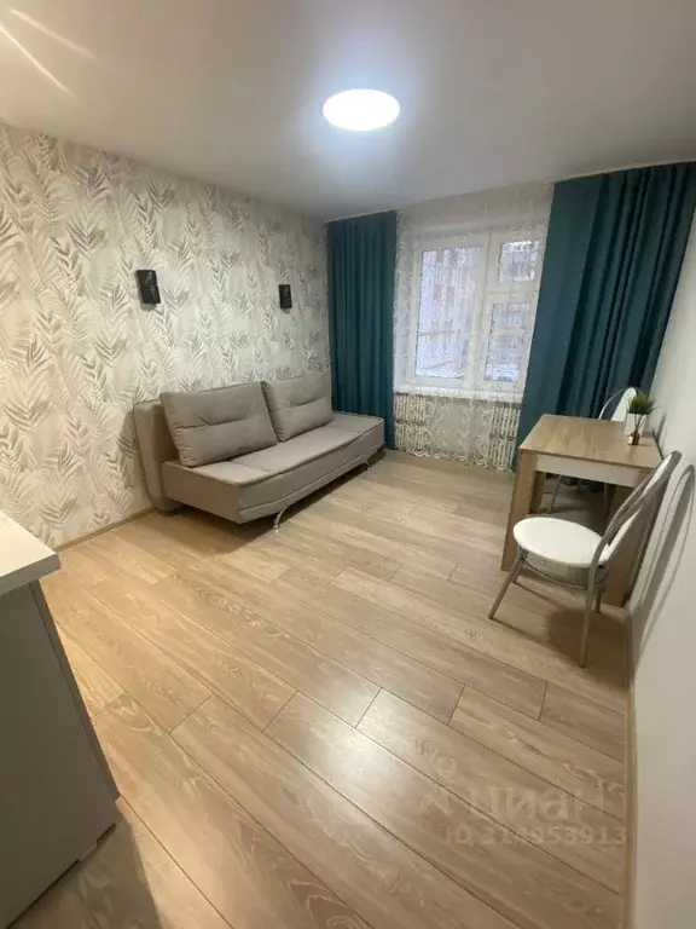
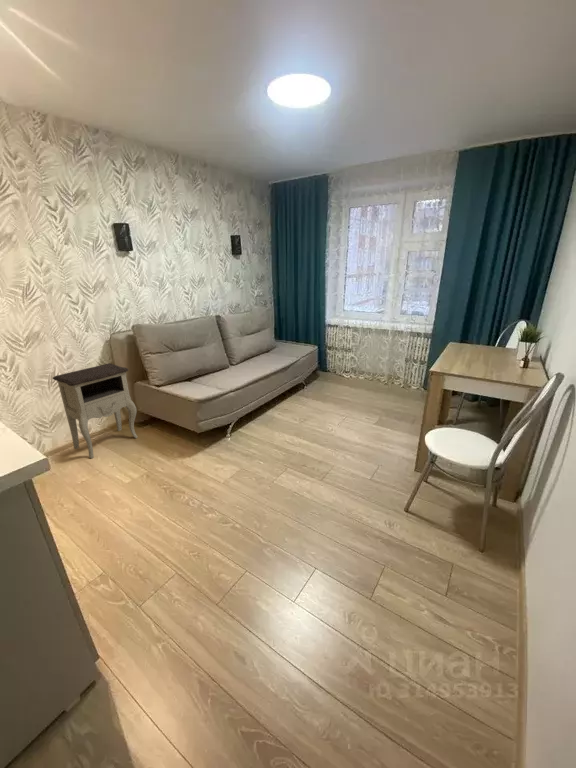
+ nightstand (100, 408)
